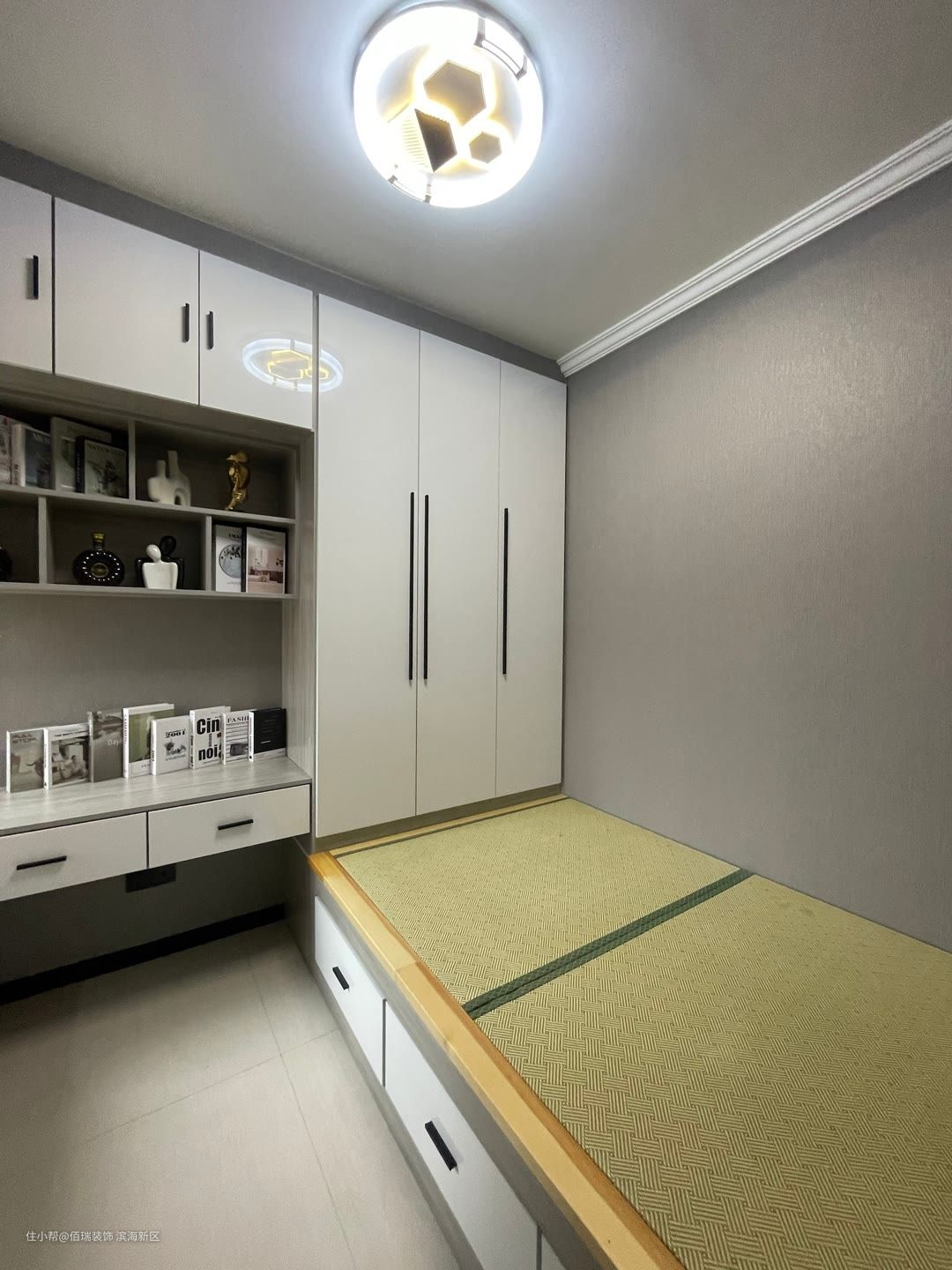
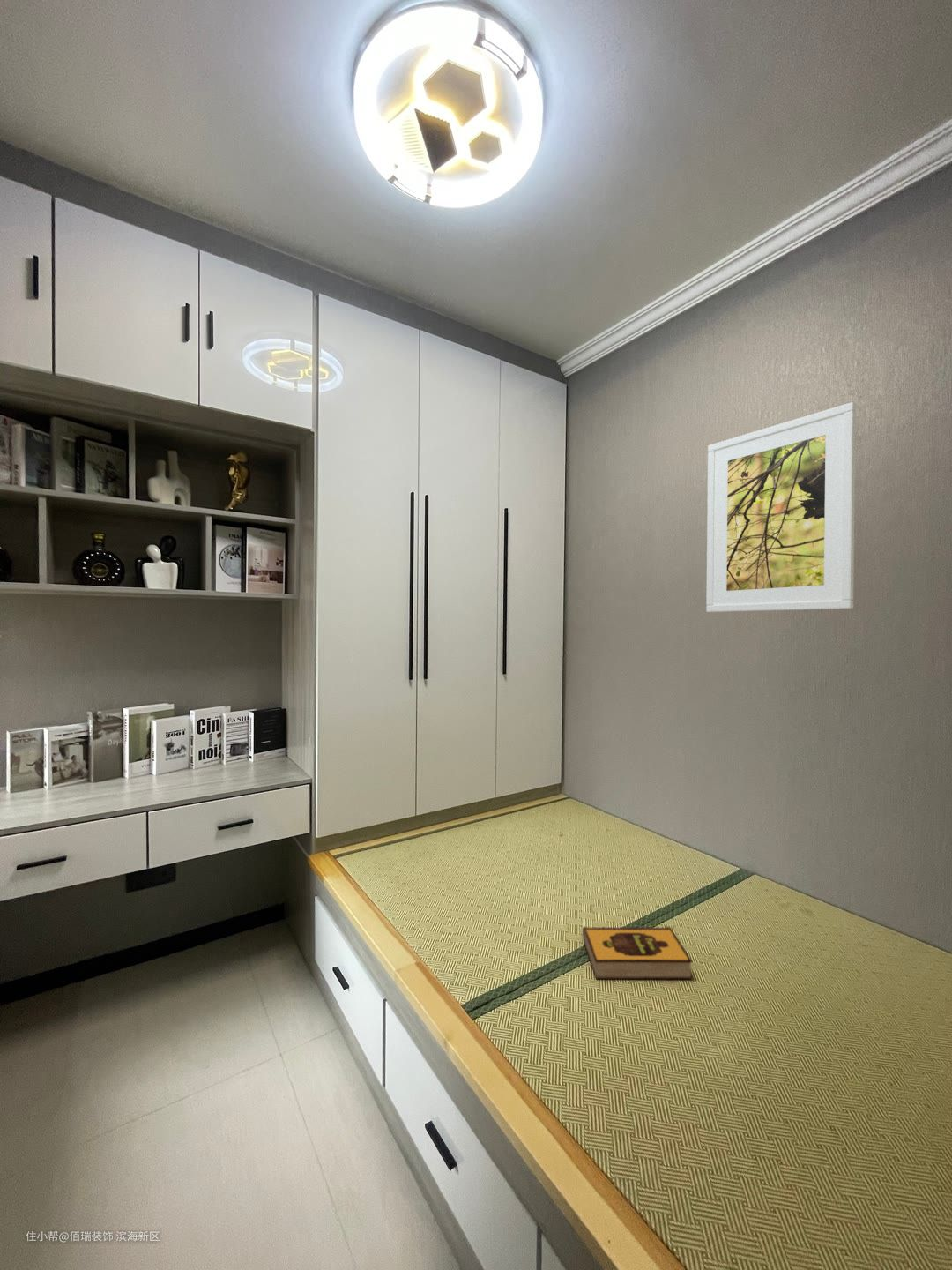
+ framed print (773, 519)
+ hardback book (634, 949)
